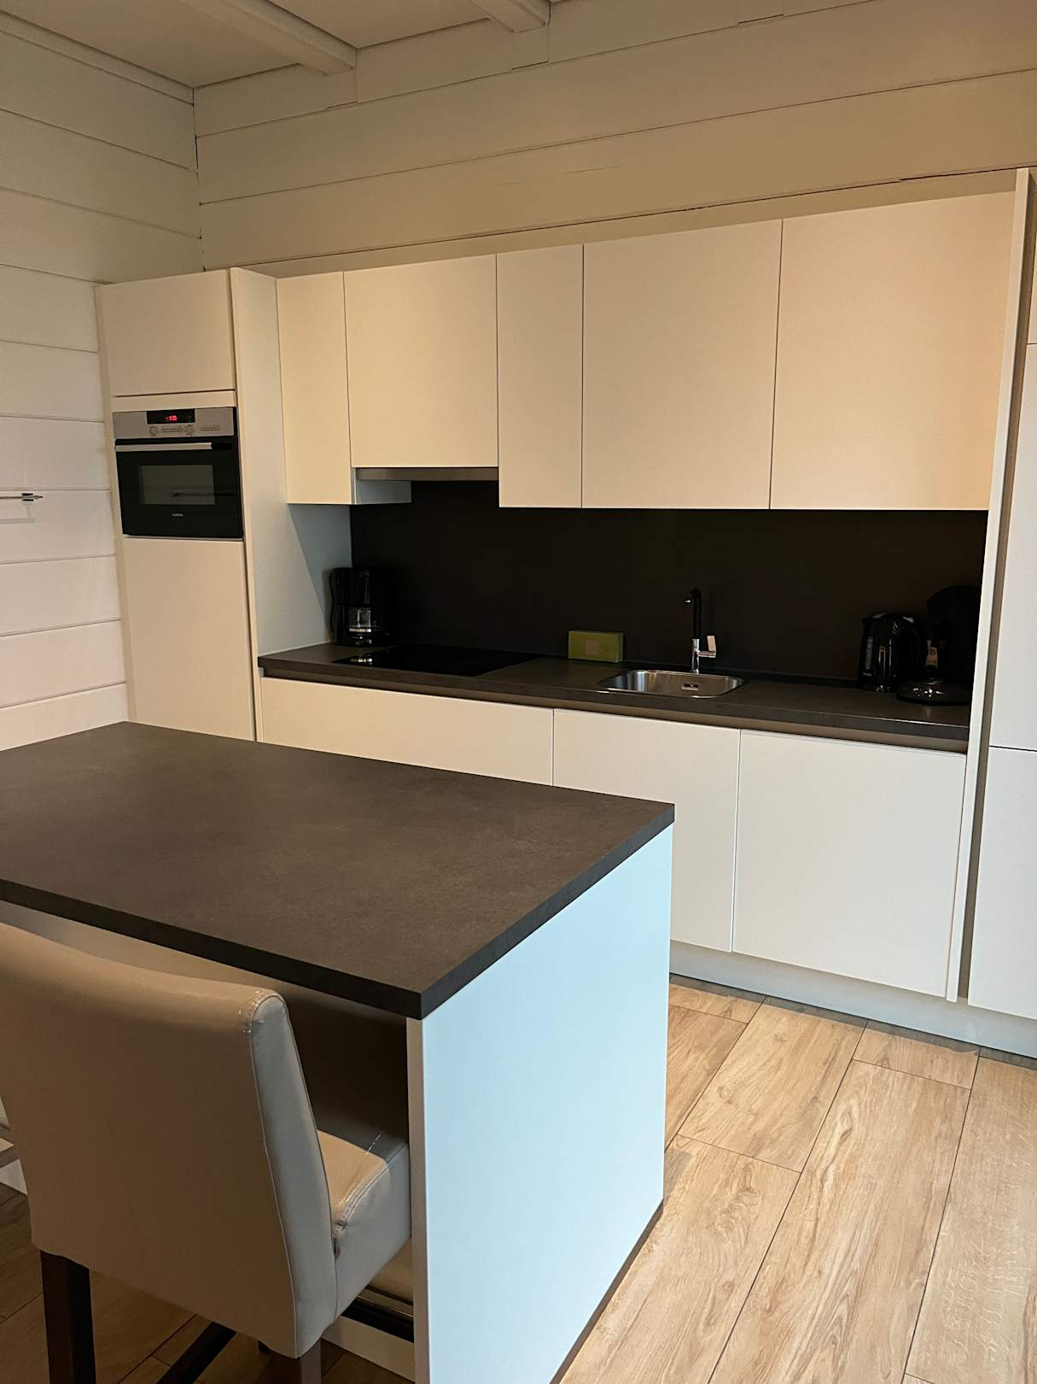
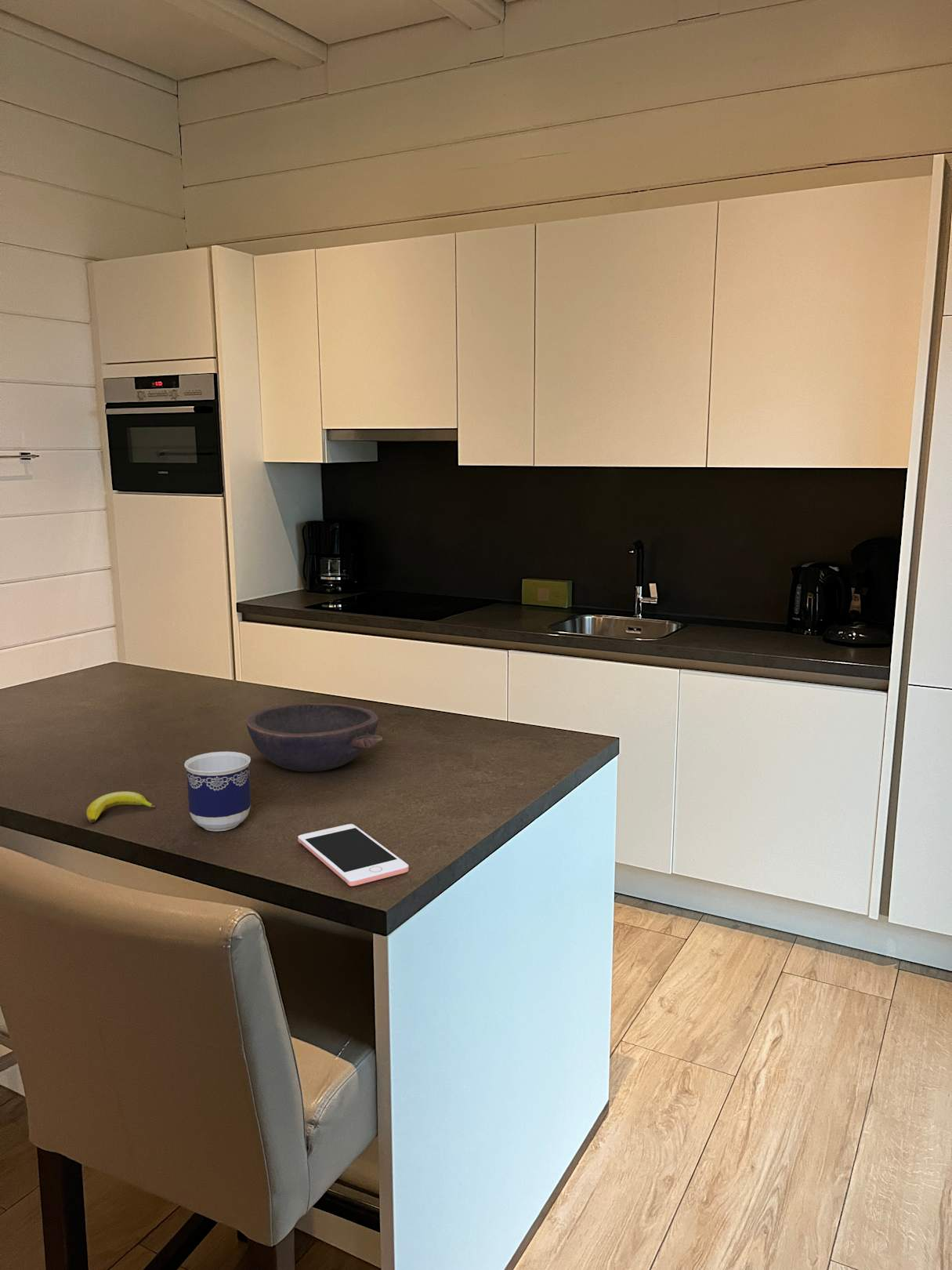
+ bowl (313, 739)
+ cell phone (351, 853)
+ cup (215, 790)
+ banana (116, 804)
